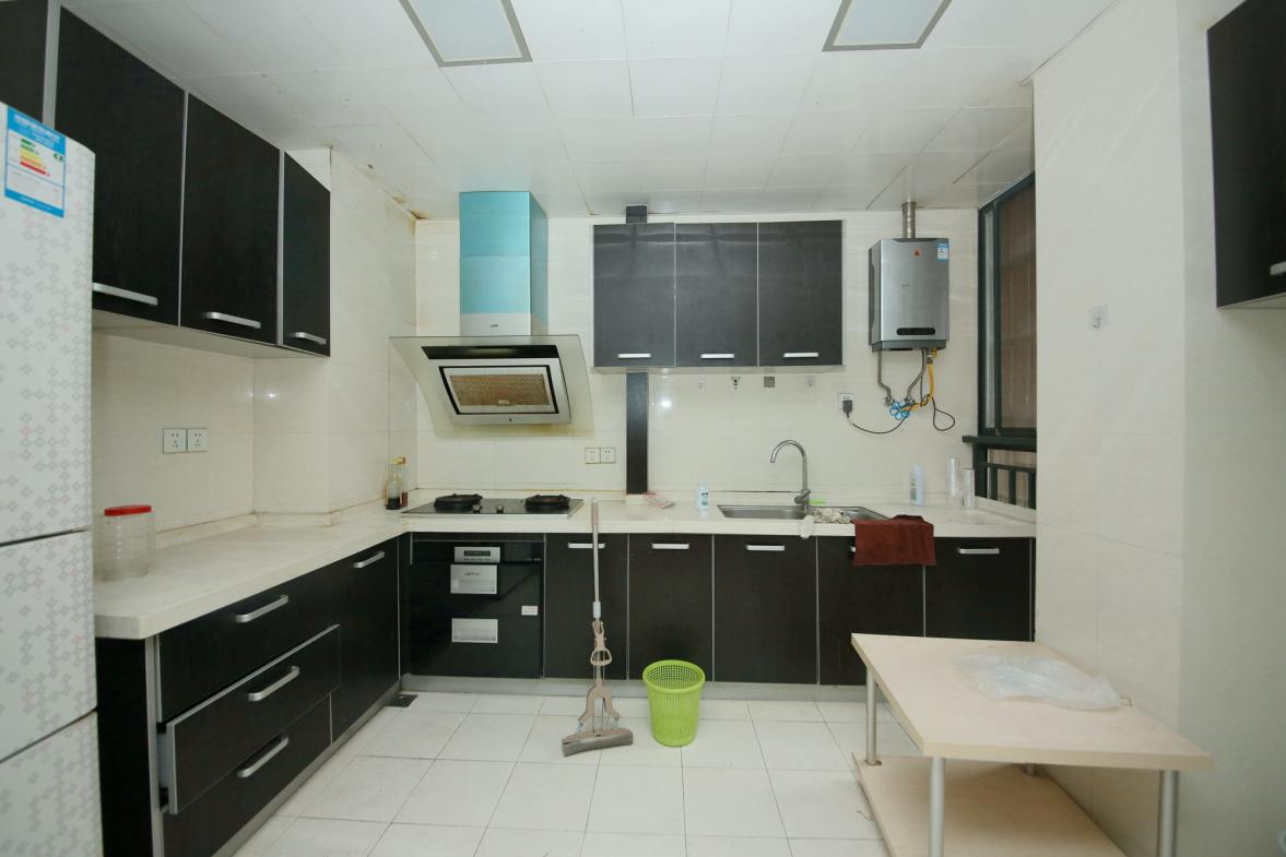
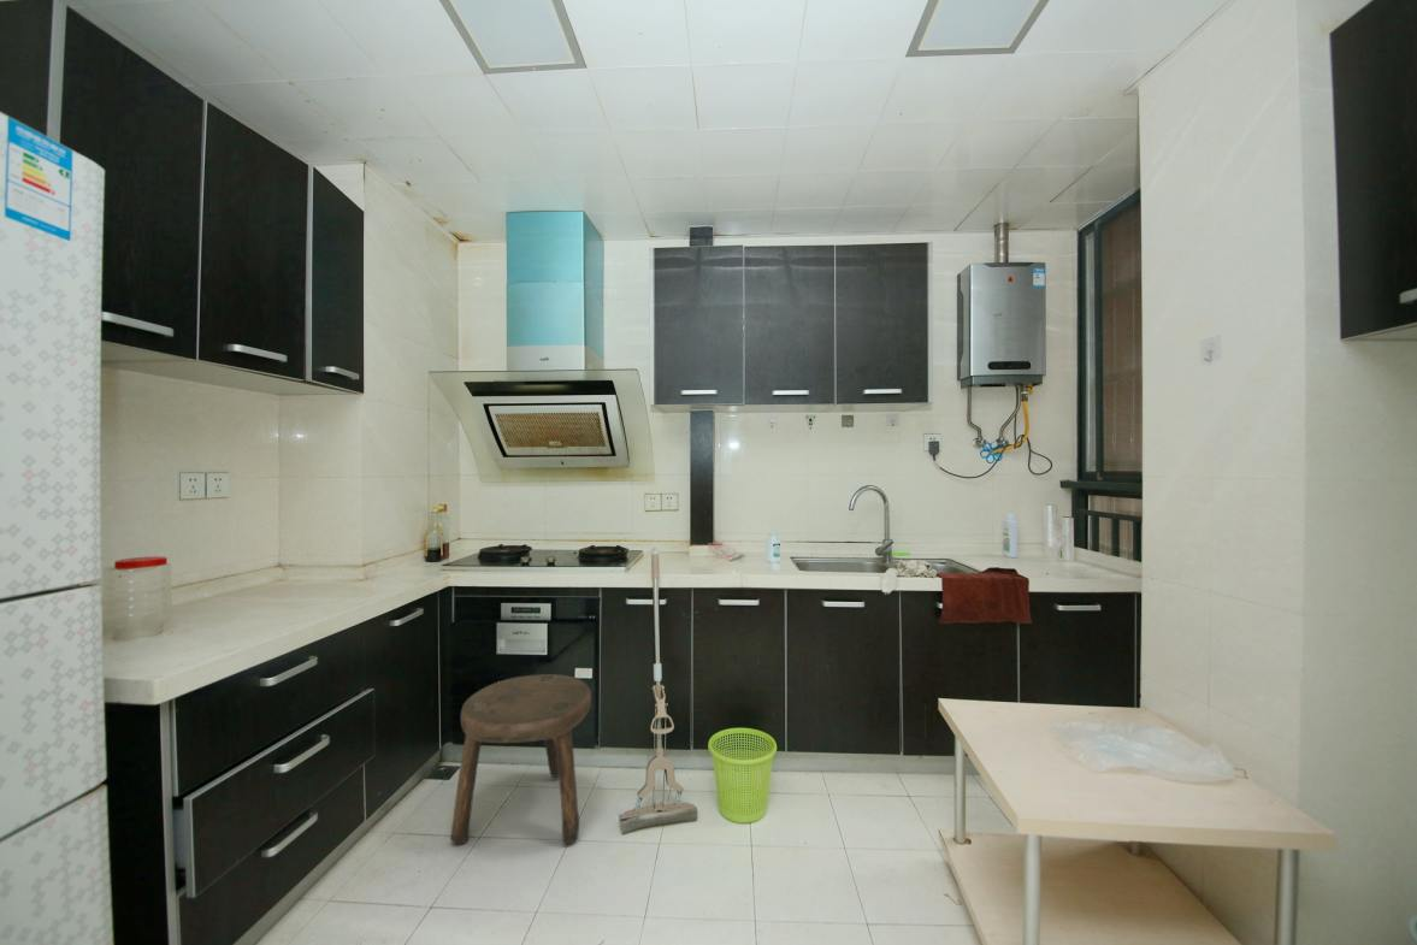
+ stool (545, 749)
